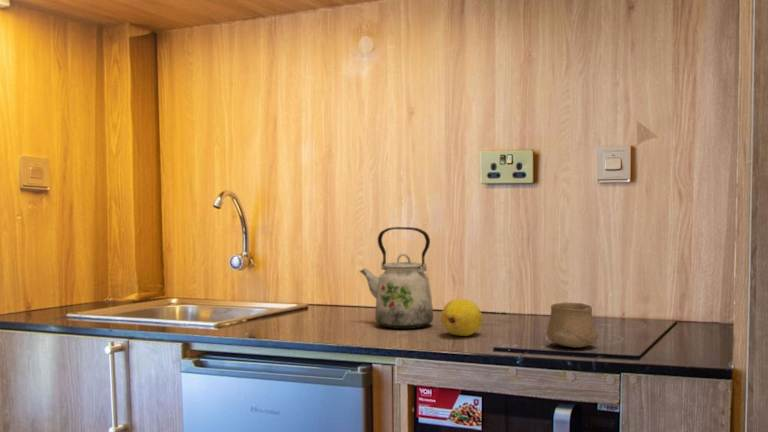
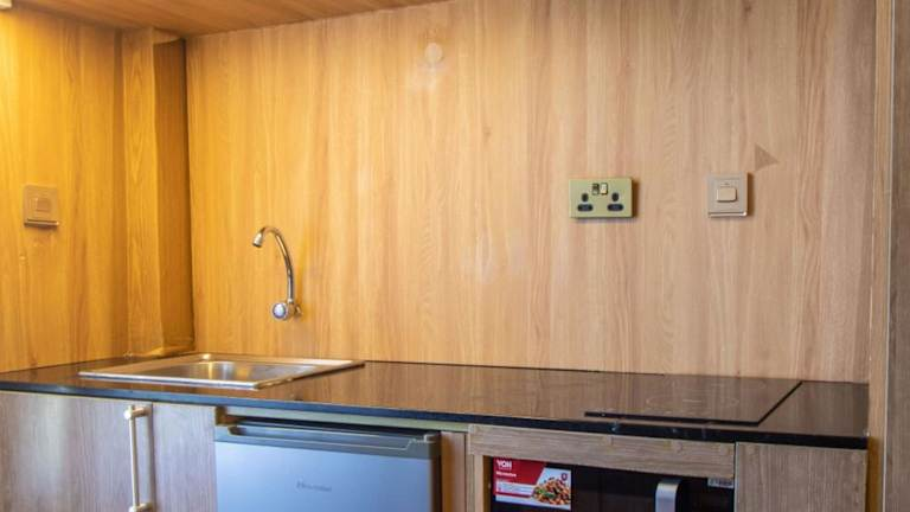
- cup (571, 325)
- fruit (460, 317)
- kettle (393, 276)
